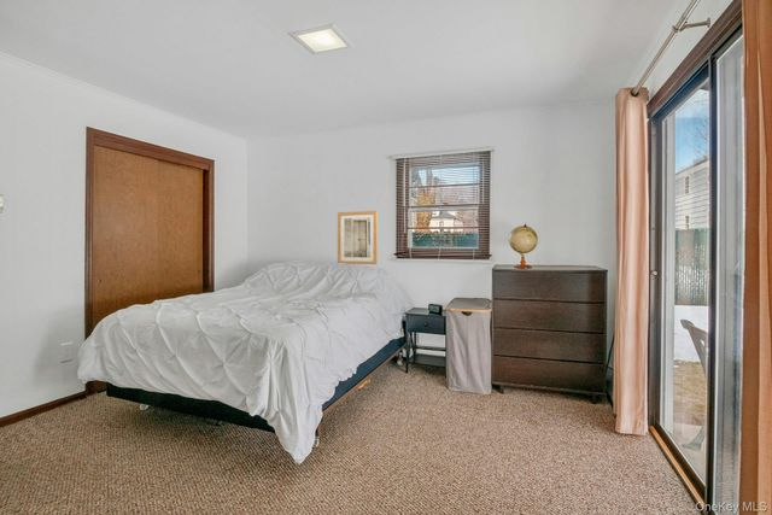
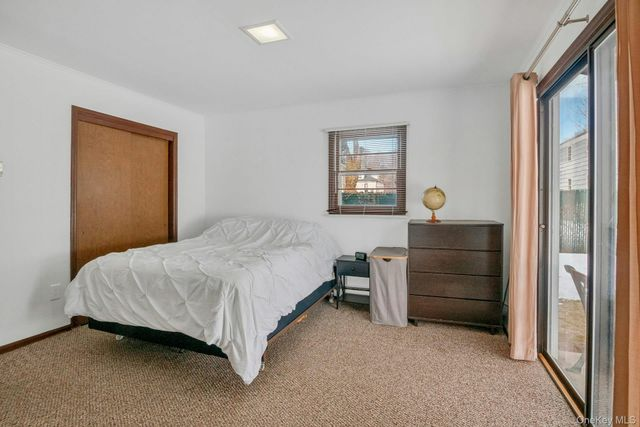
- wall art (356, 238)
